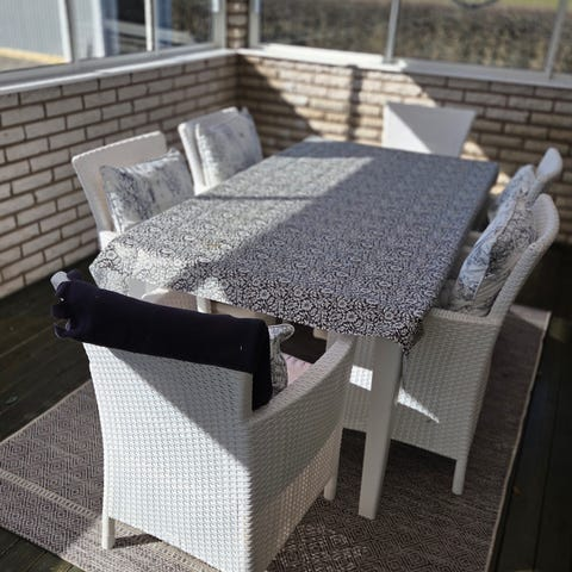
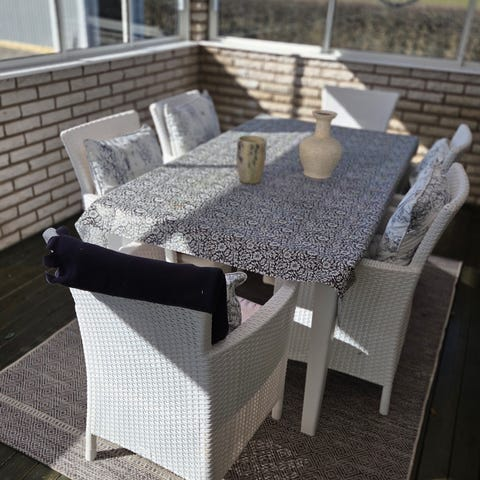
+ plant pot (250, 160)
+ vase (321, 144)
